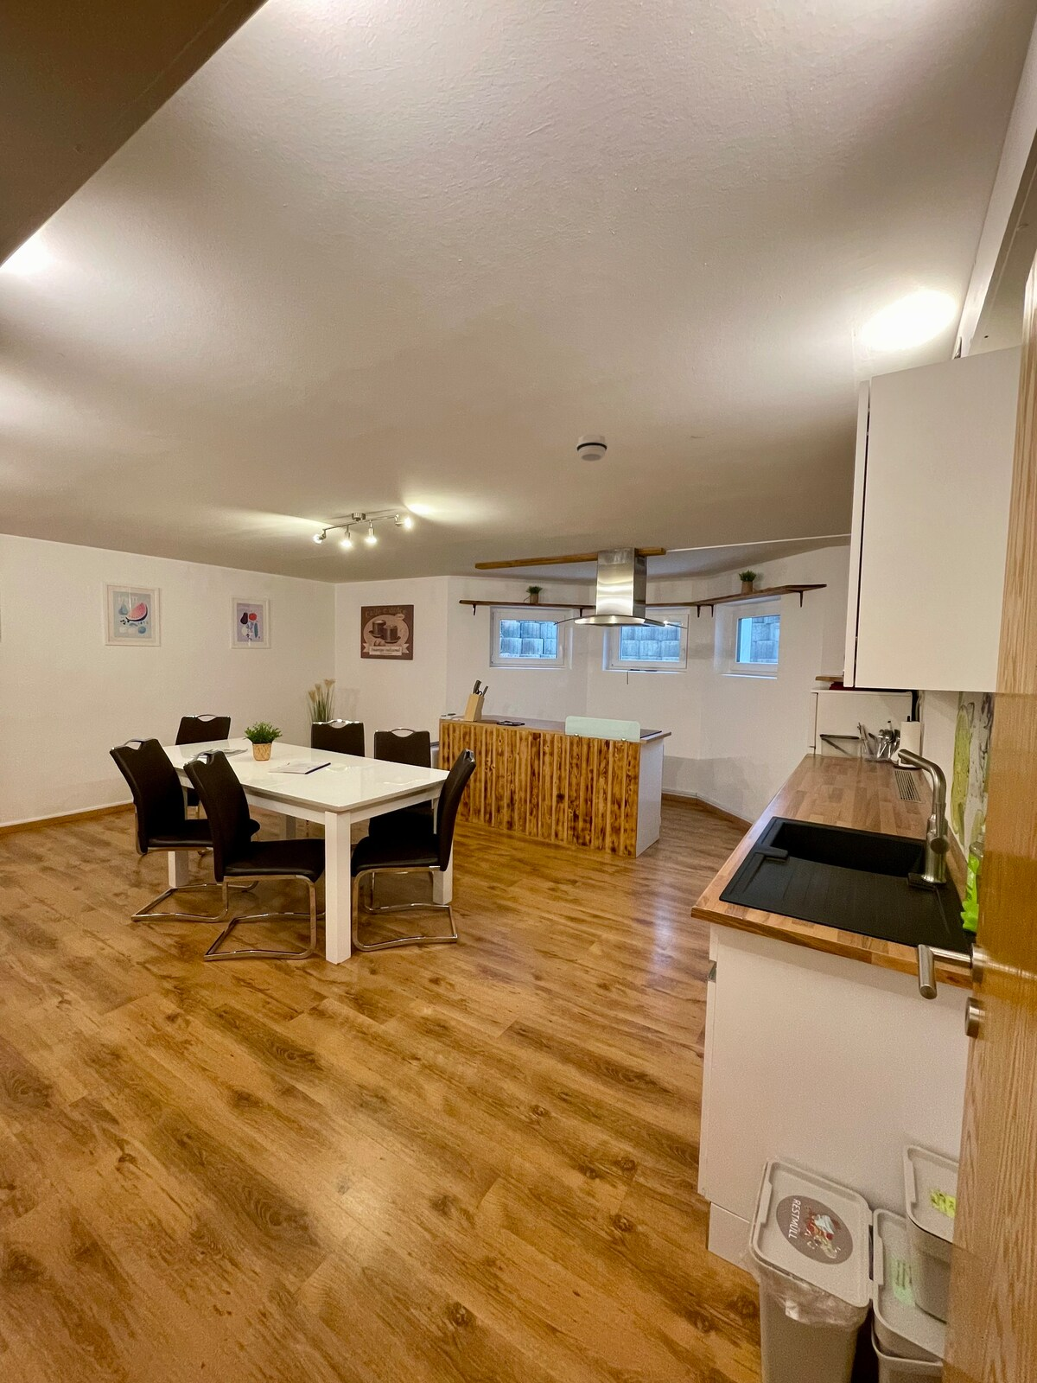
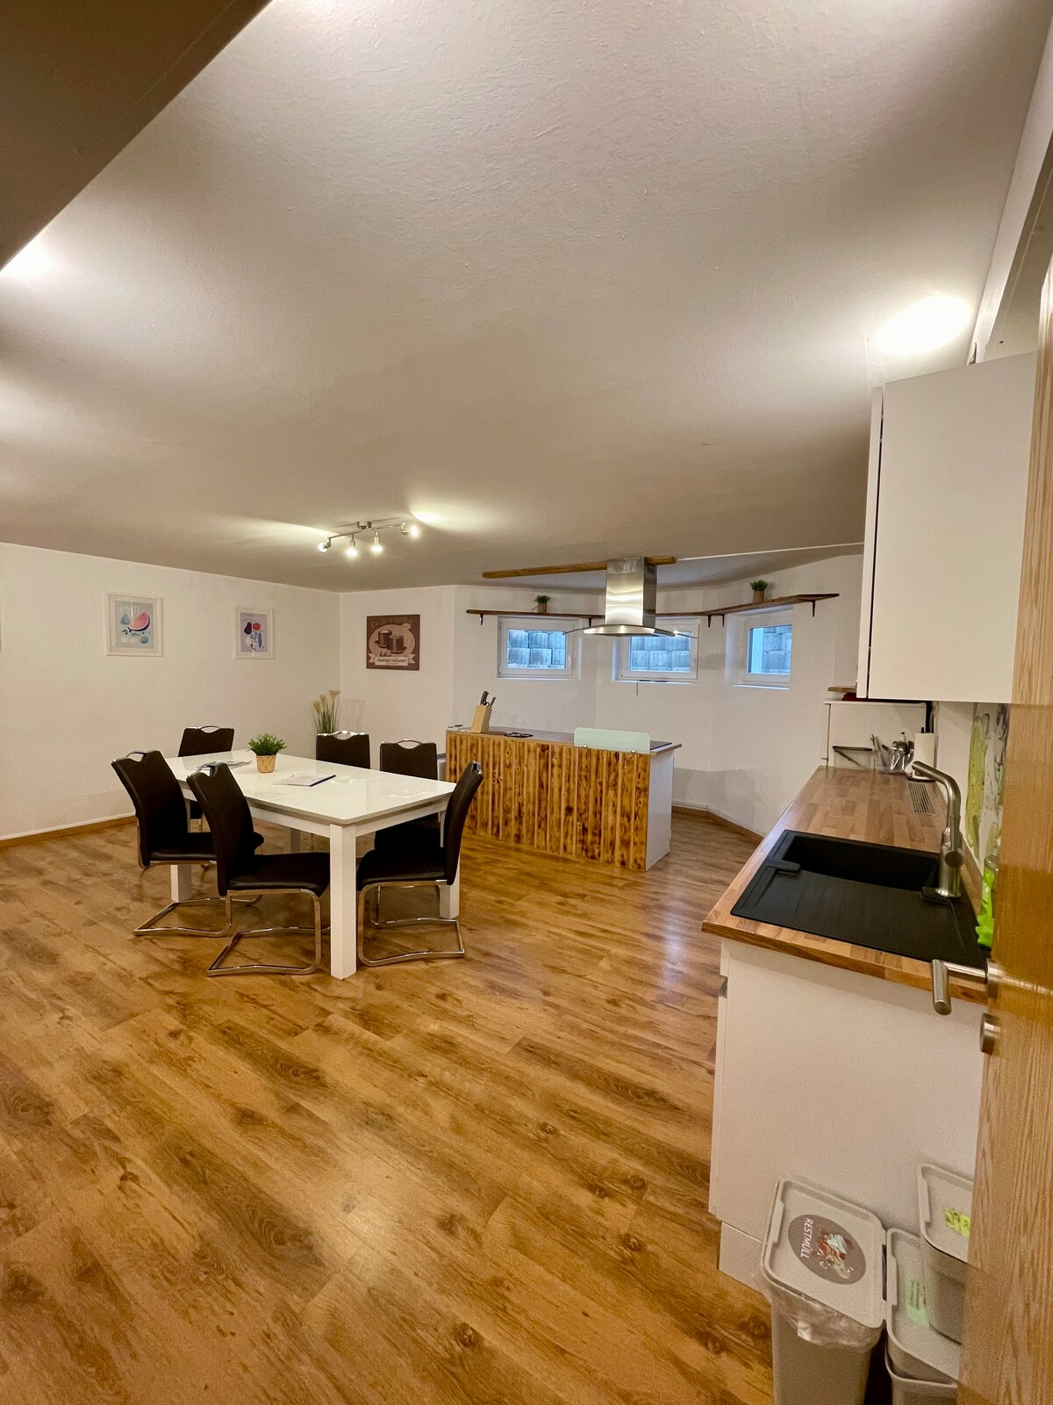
- smoke detector (591, 448)
